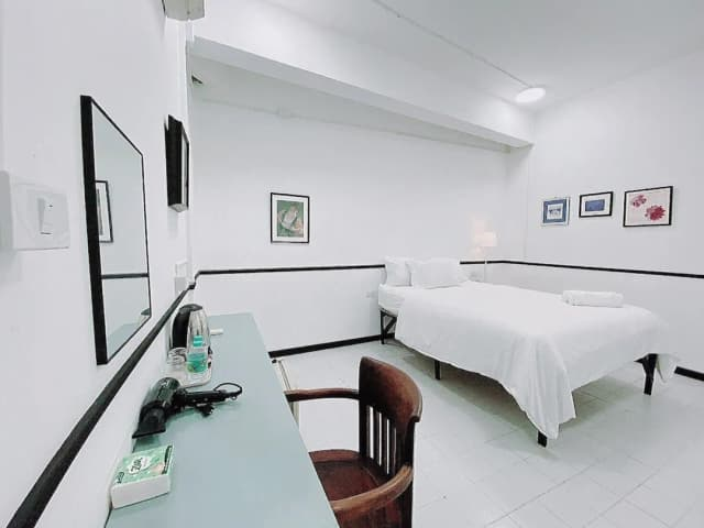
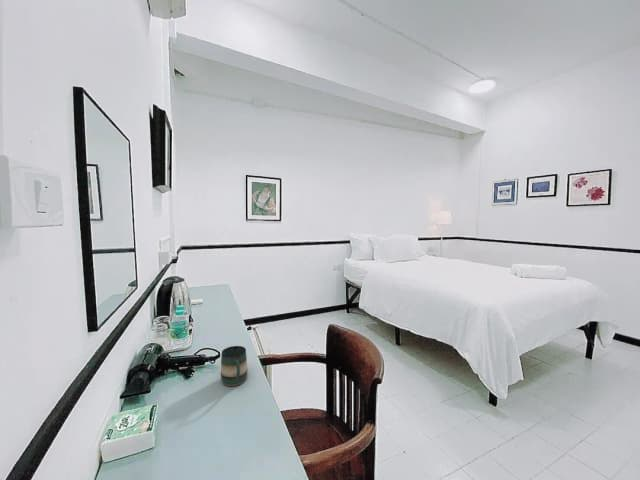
+ mug (235, 367)
